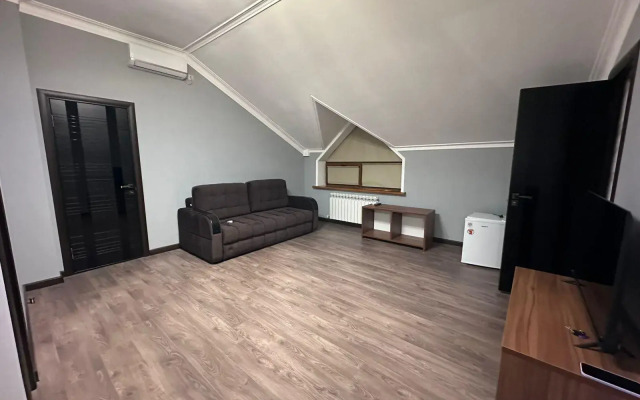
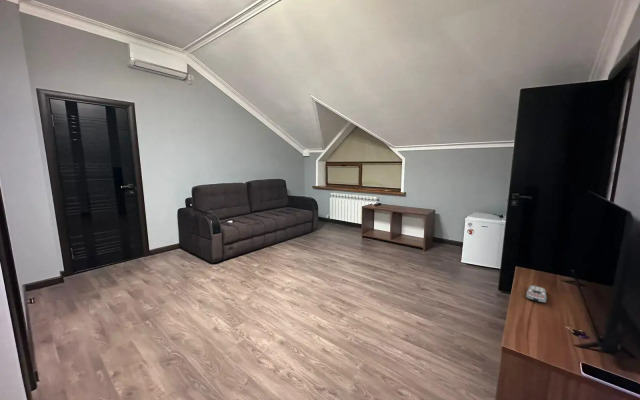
+ remote control (536, 293)
